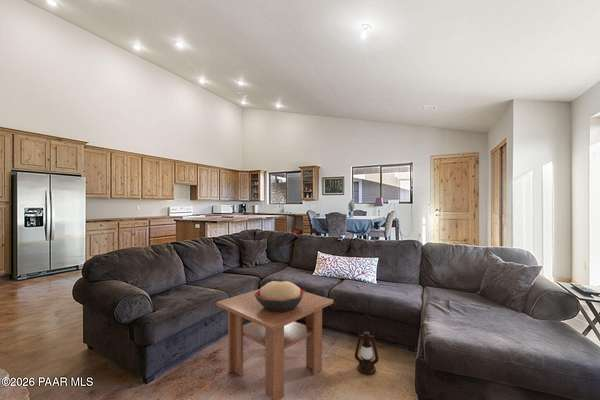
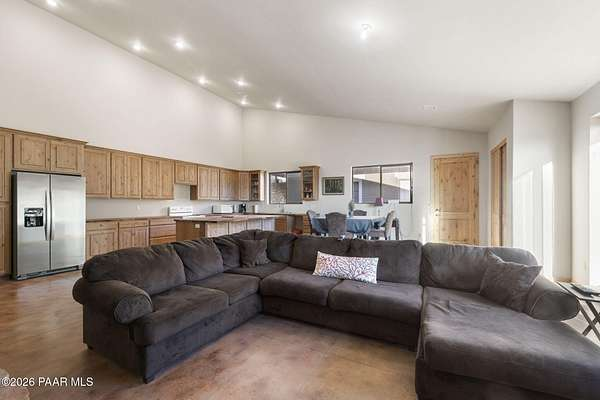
- decorative bowl (280, 293)
- lantern (366, 342)
- coffee table (275, 335)
